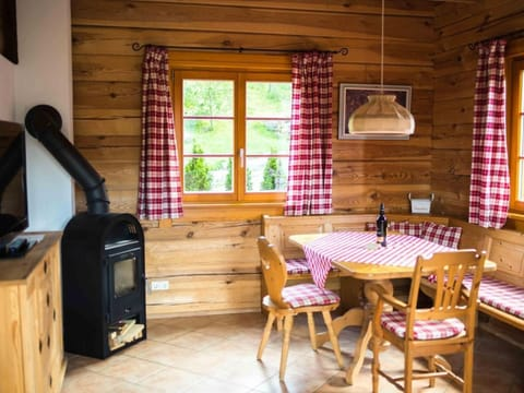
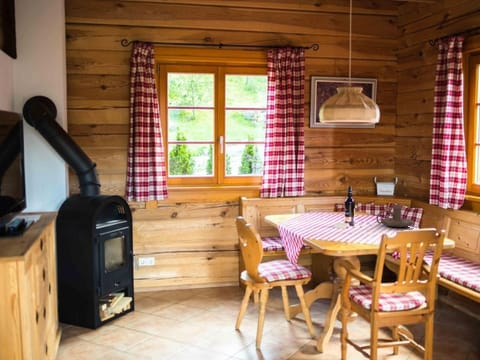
+ candle holder (393, 215)
